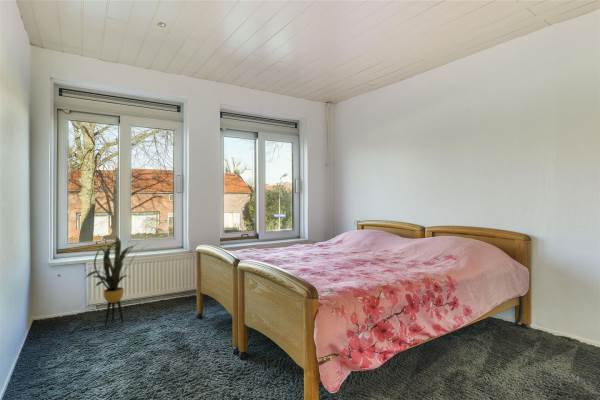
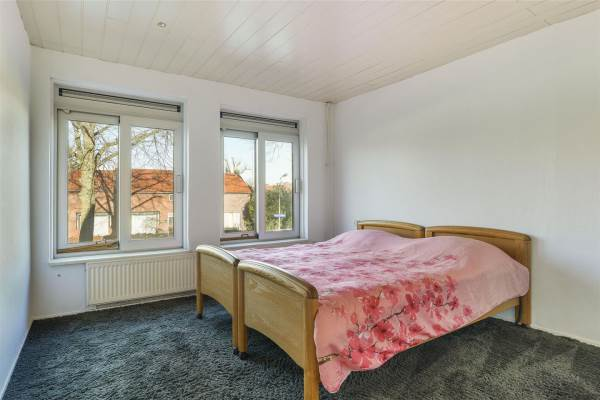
- house plant (117, 278)
